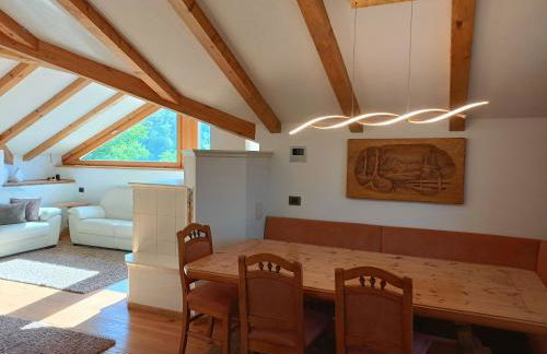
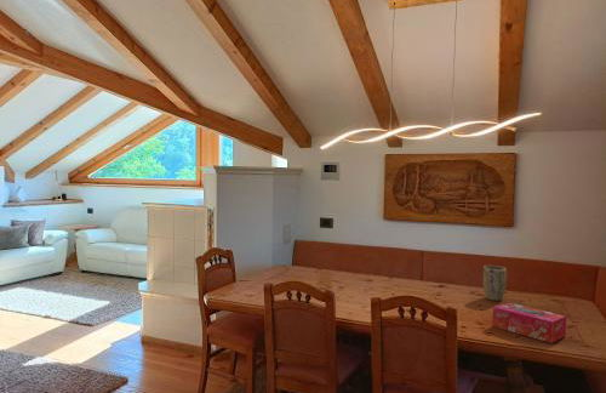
+ tissue box (527, 320)
+ plant pot (493, 283)
